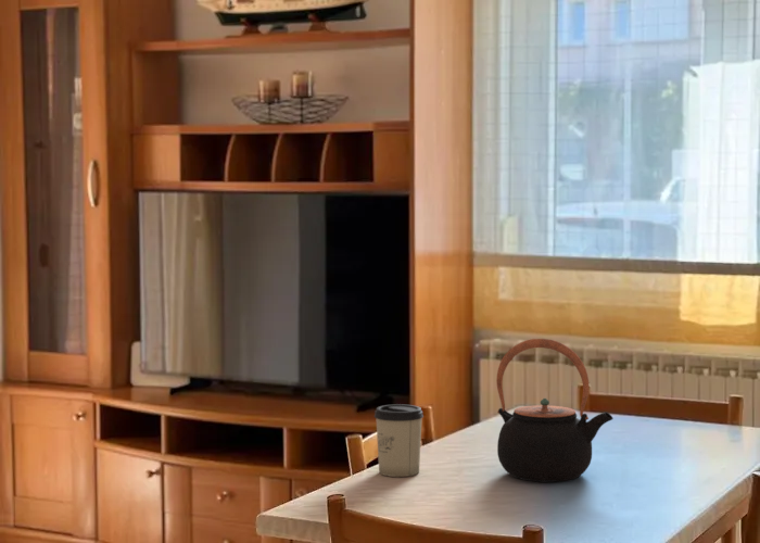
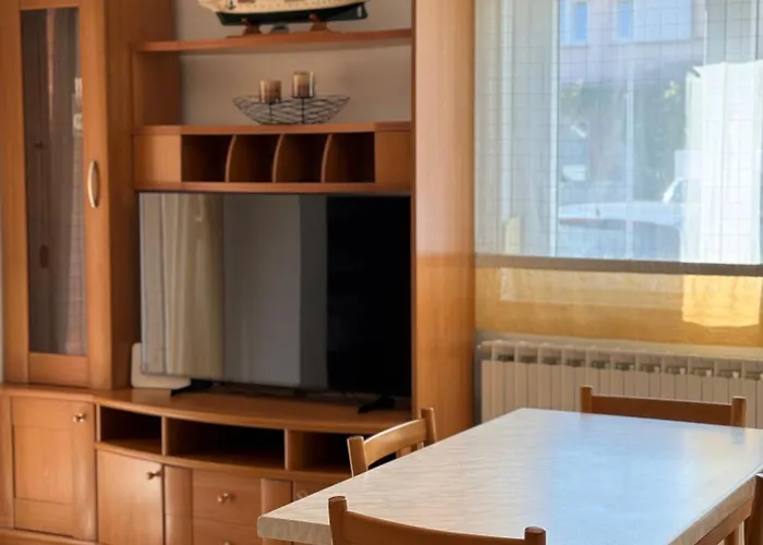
- cup (398, 440)
- teapot (553, 406)
